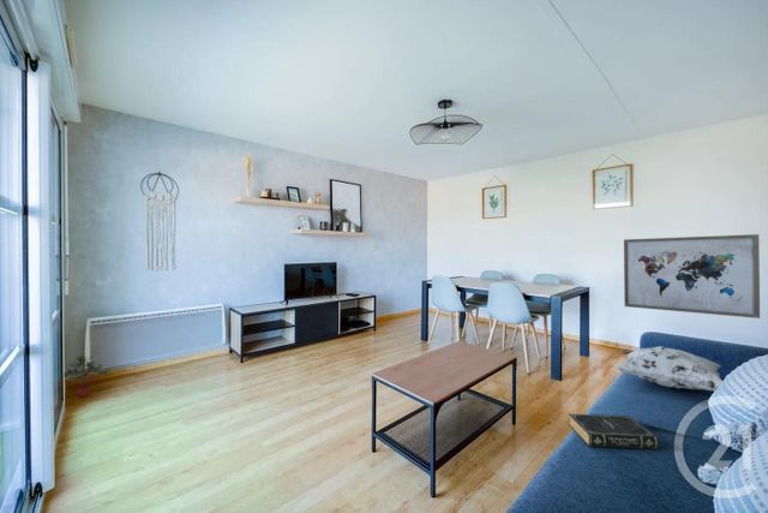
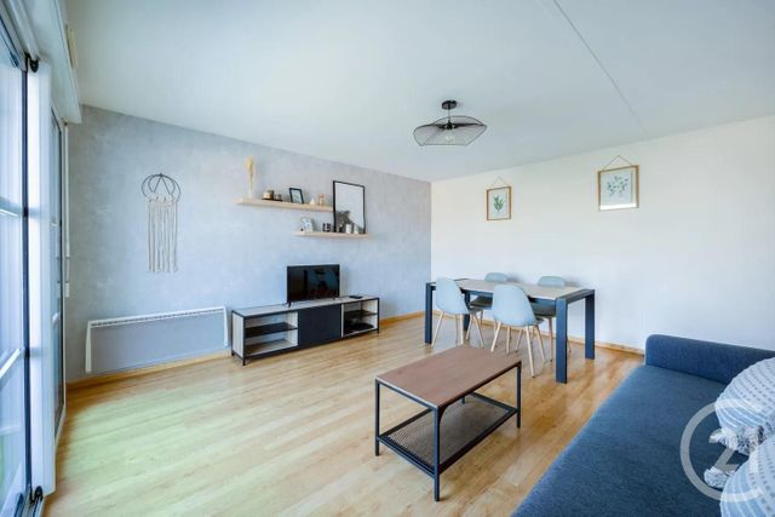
- wall art (684, 274)
- potted plant (88, 374)
- book (610, 430)
- decorative pillow (668, 366)
